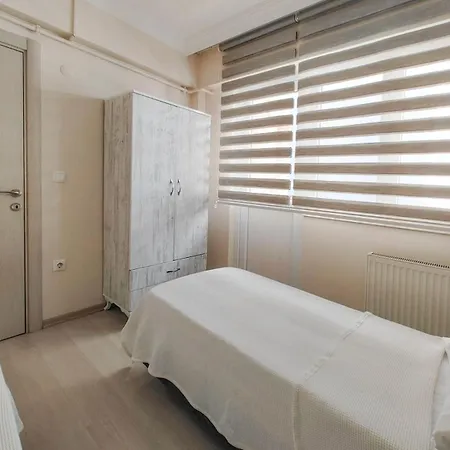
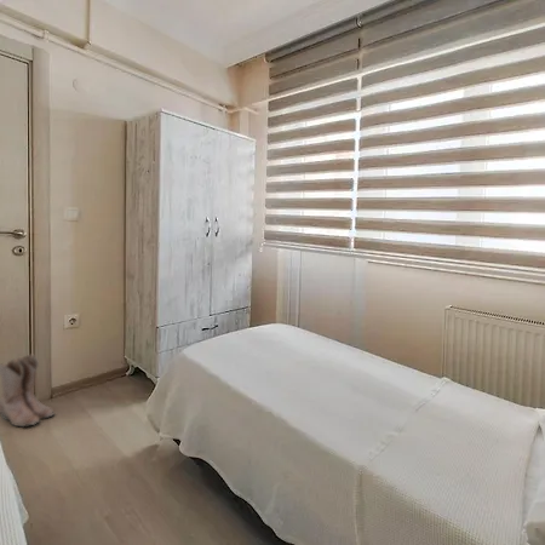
+ boots (27, 388)
